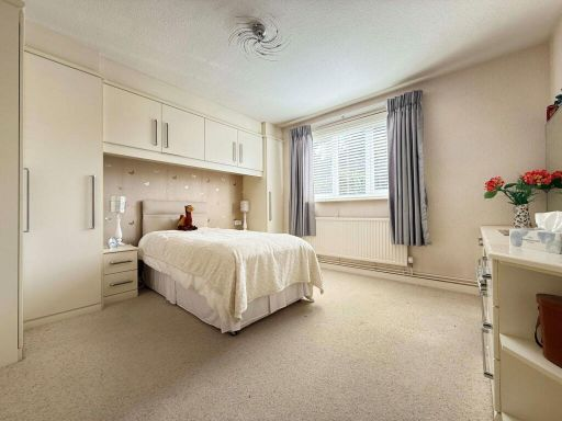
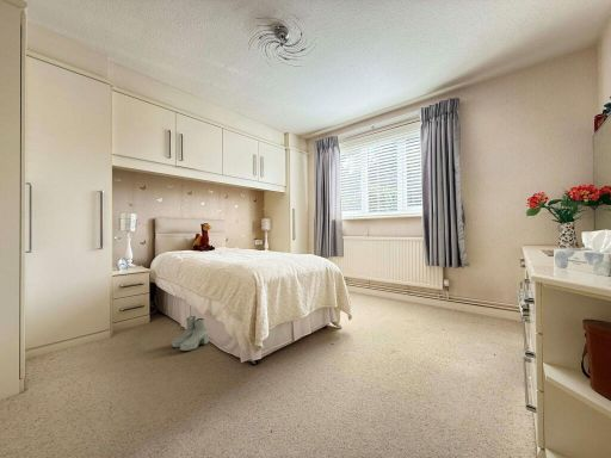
+ boots (190, 332)
